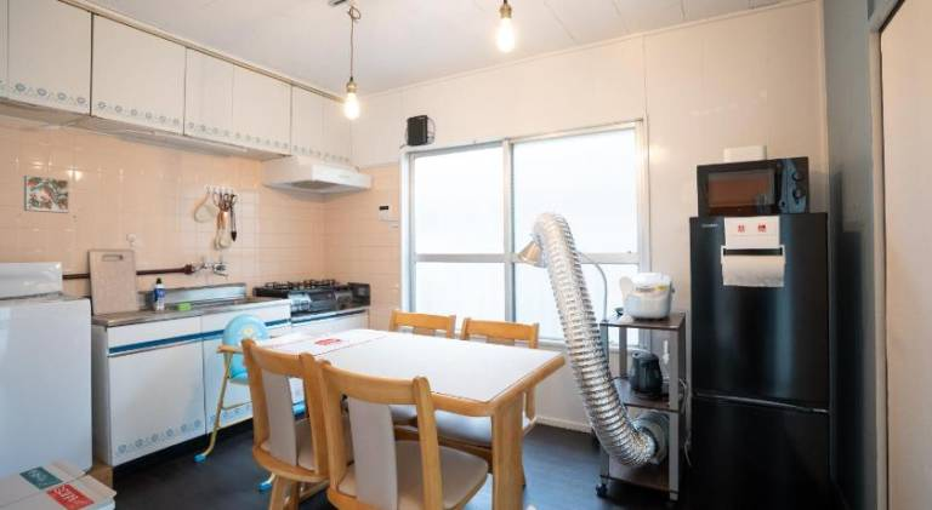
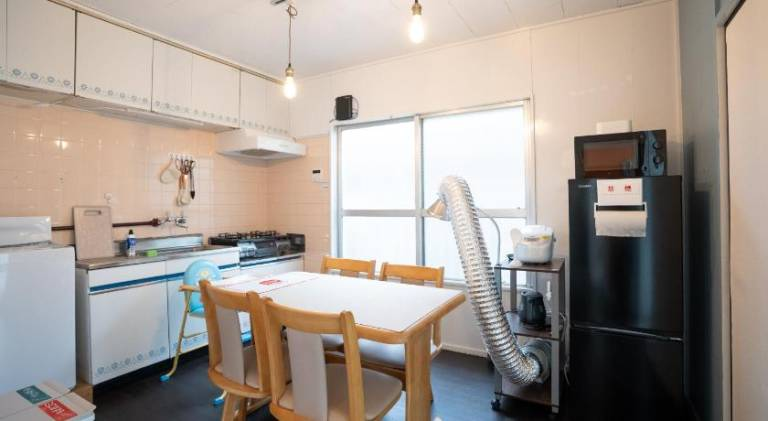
- decorative tile (47, 194)
